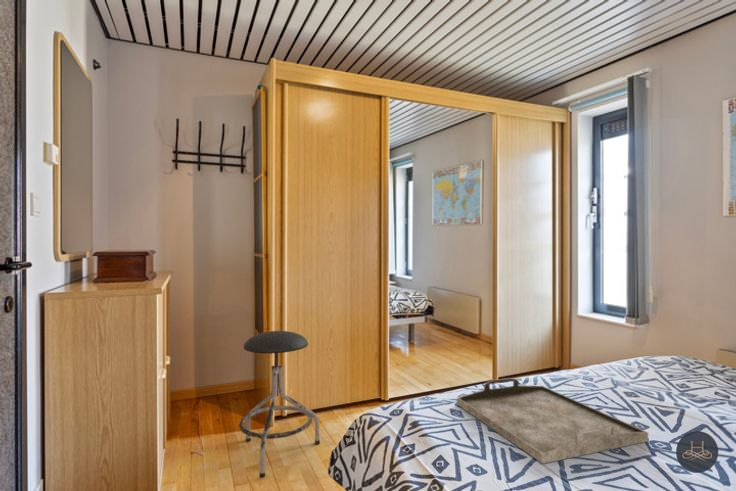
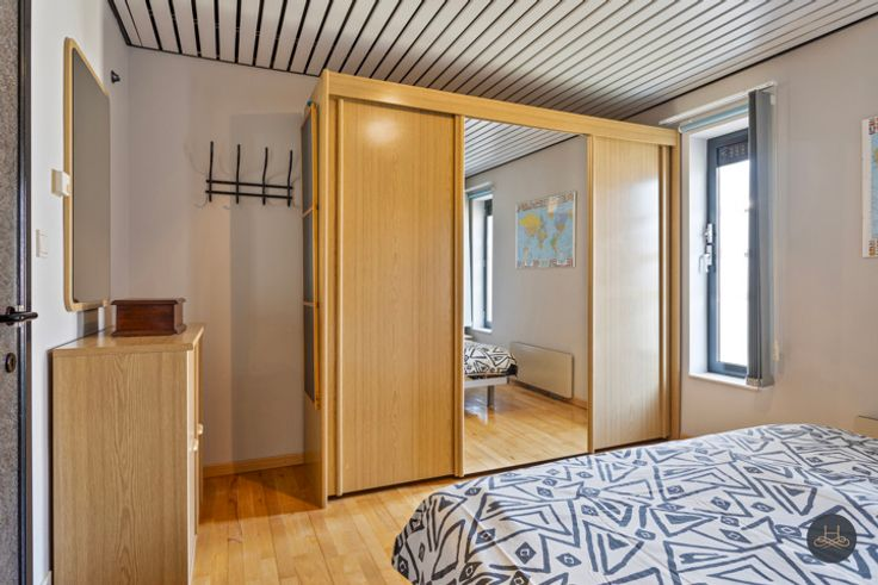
- stool (281, 391)
- serving tray (542, 409)
